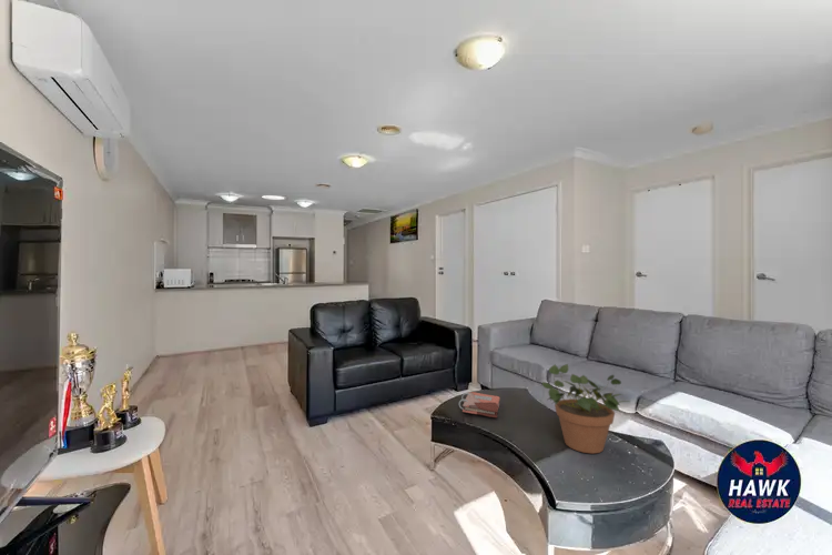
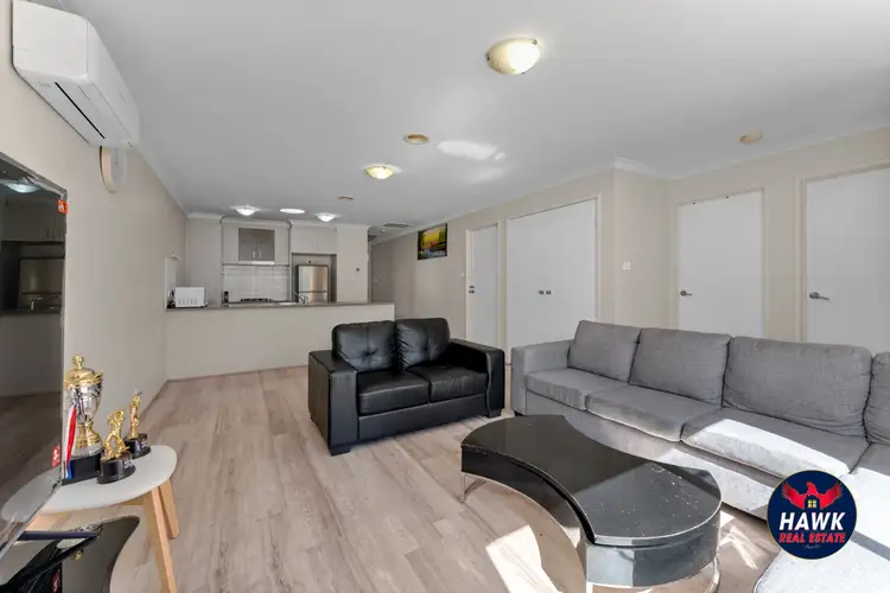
- potted plant (577, 406)
- phonebook (481, 403)
